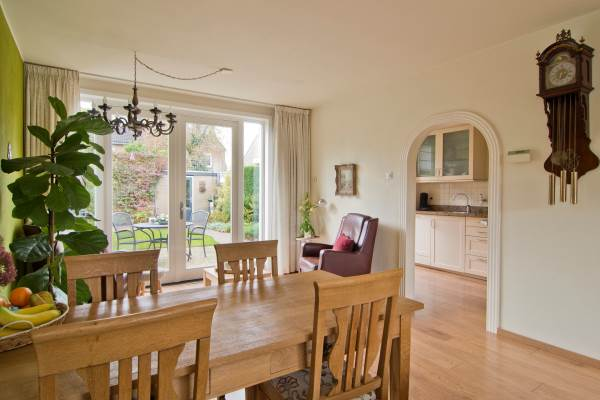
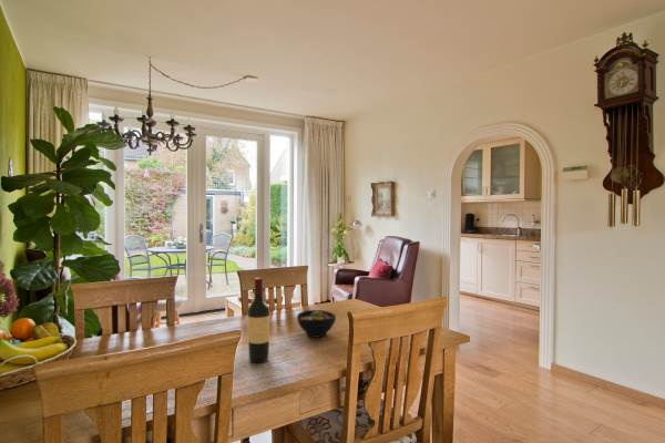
+ wine bottle (258, 318)
+ bowl (316, 322)
